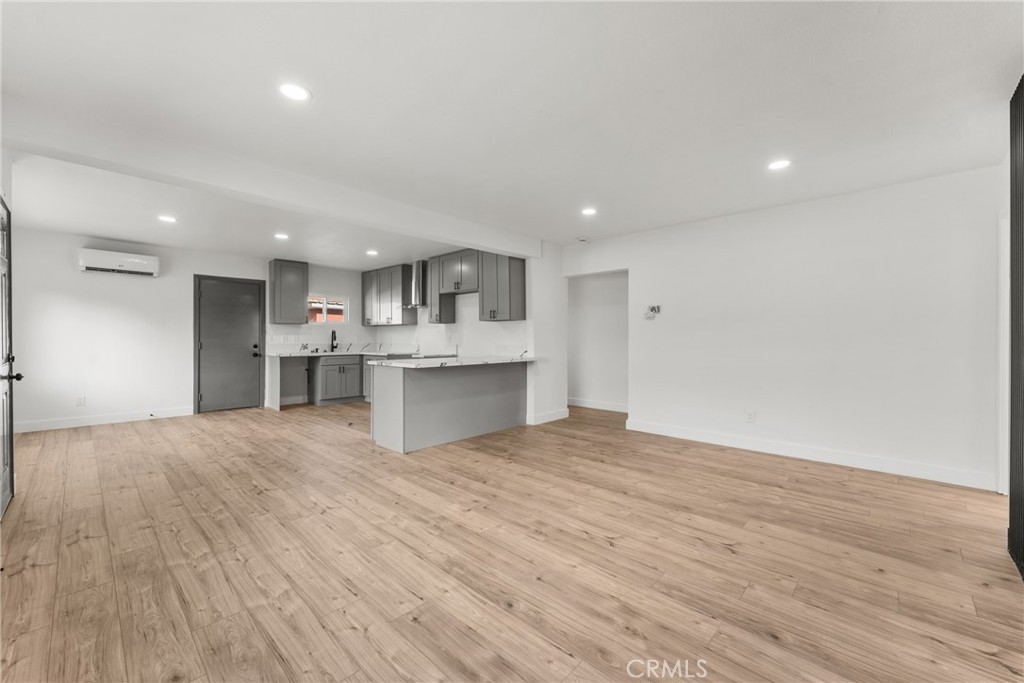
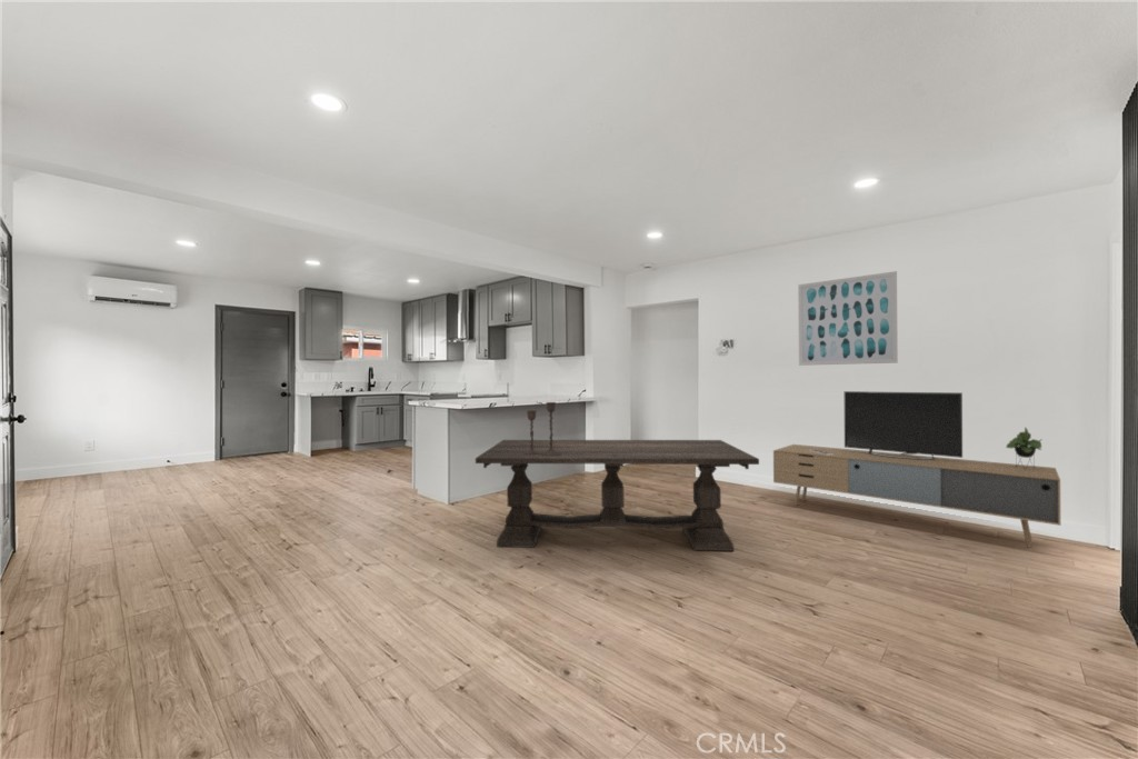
+ wall art (845, 321)
+ media console (898, 456)
+ candlestick (550, 428)
+ dining table (612, 492)
